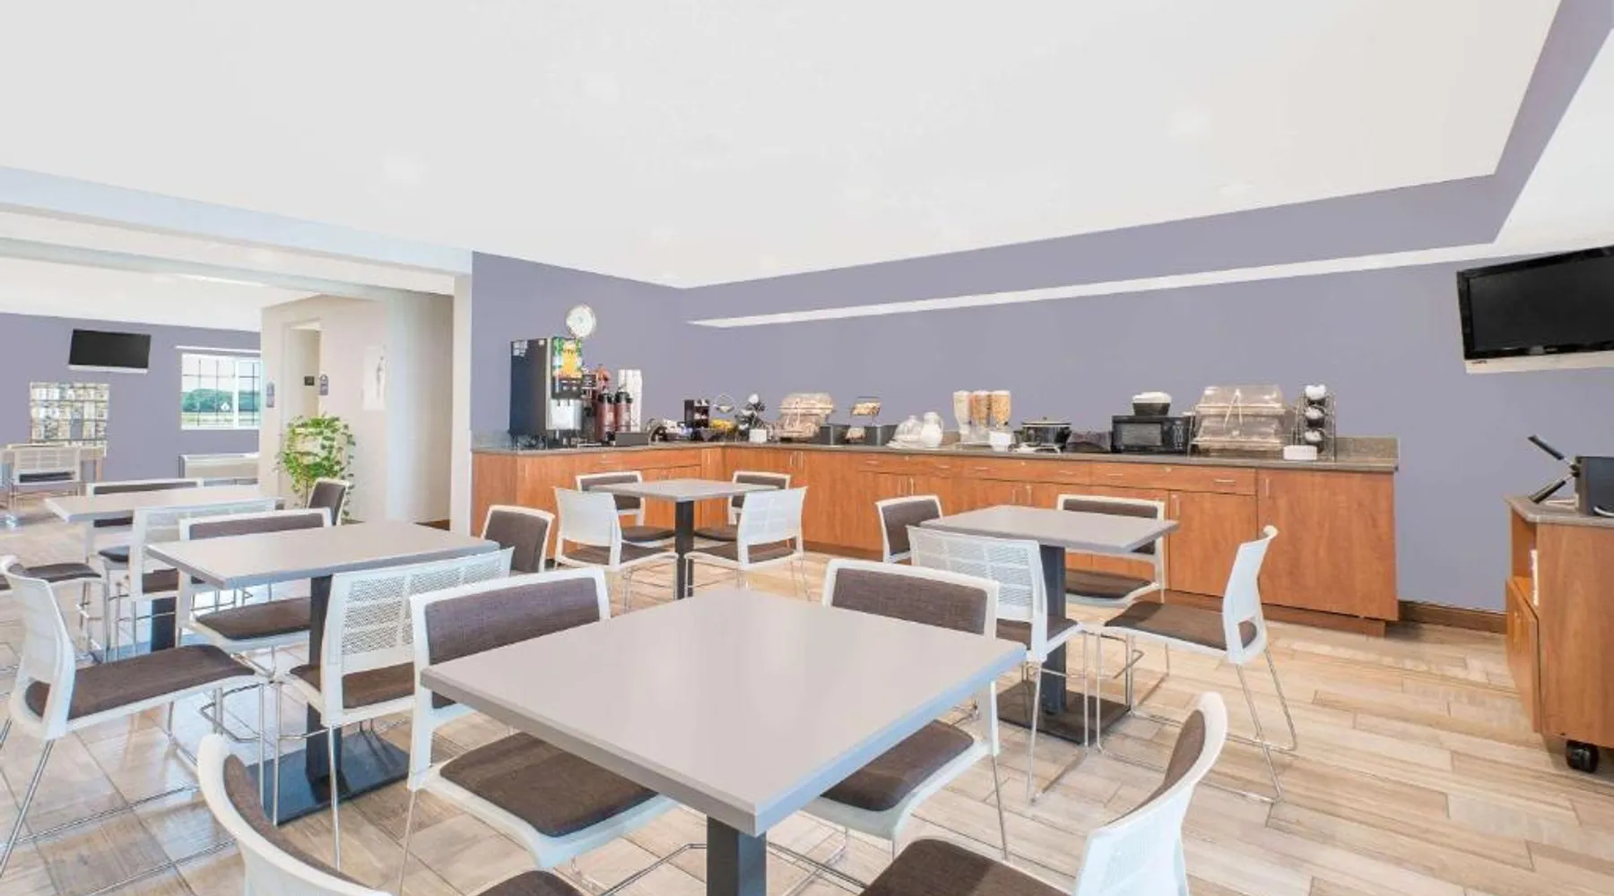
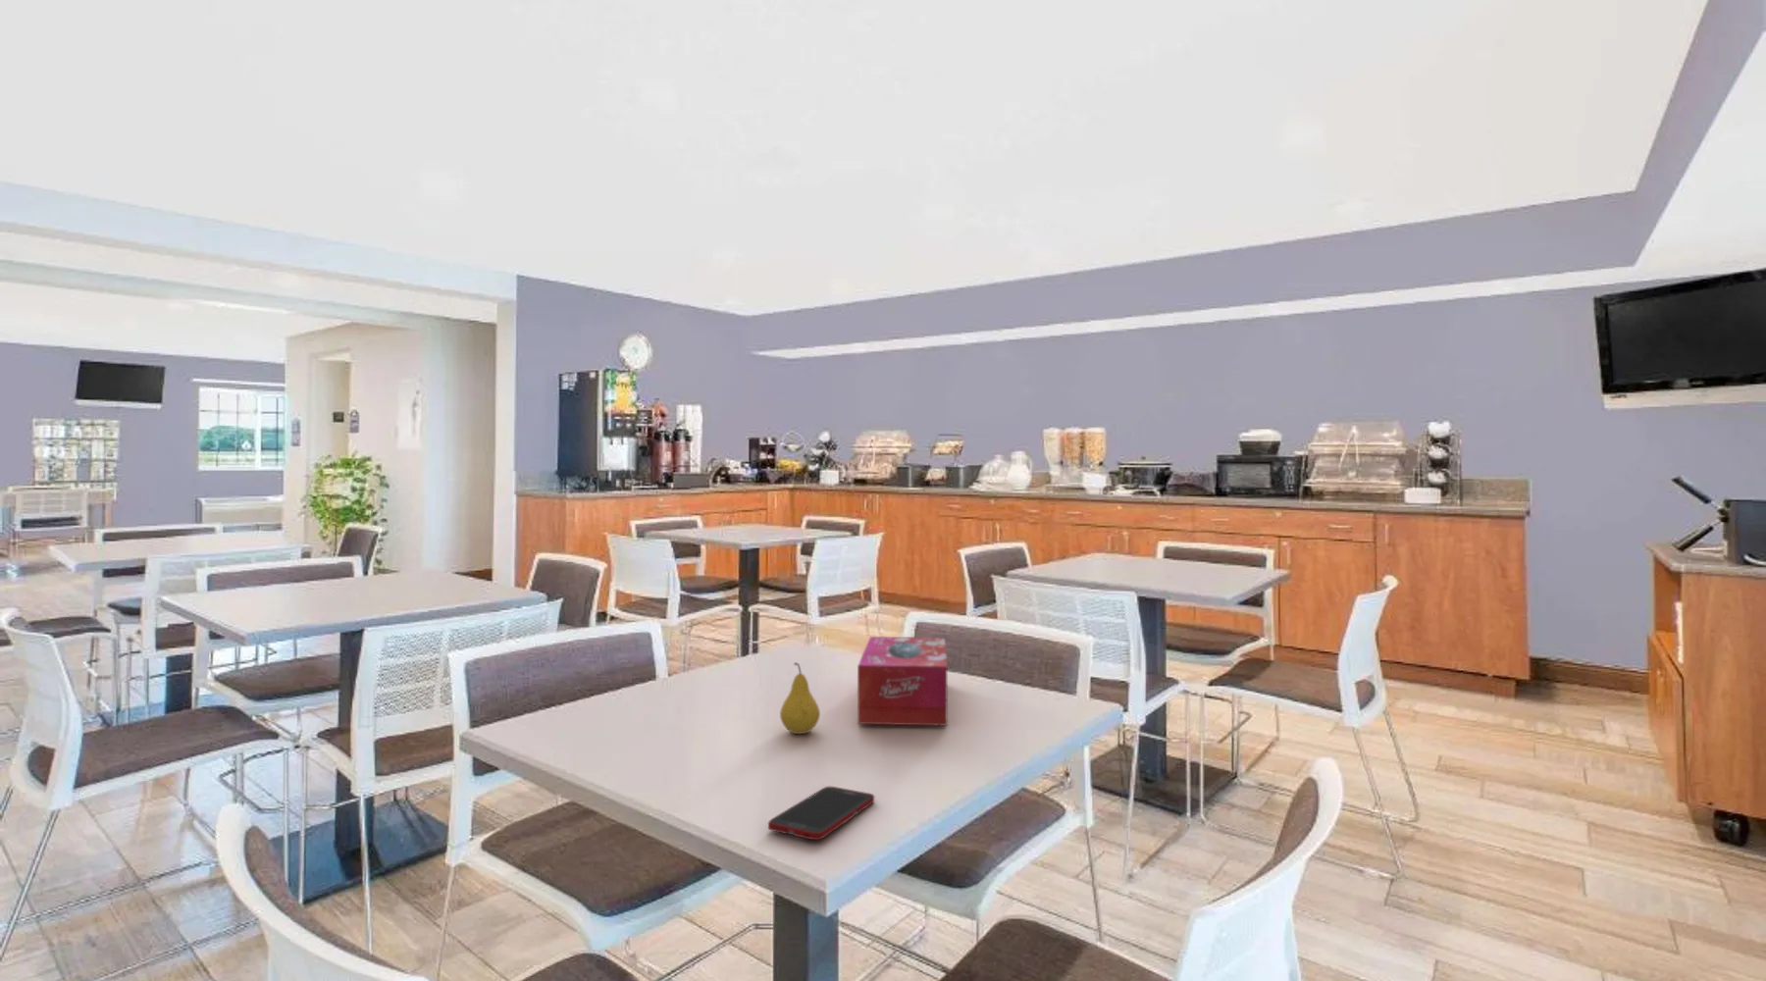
+ cell phone (823, 812)
+ fruit (800, 696)
+ tissue box (905, 675)
